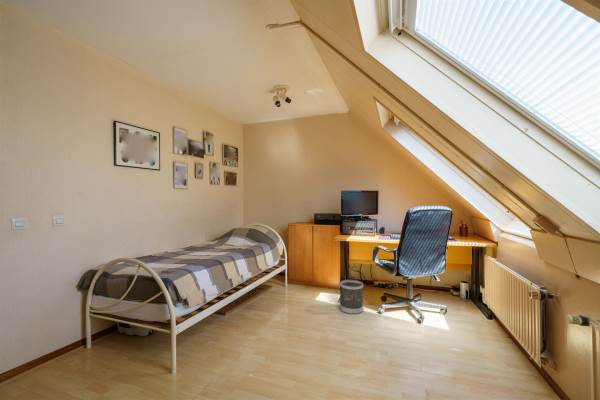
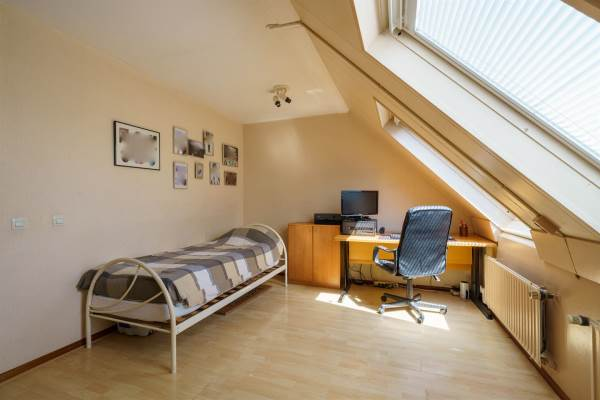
- wastebasket (351, 296)
